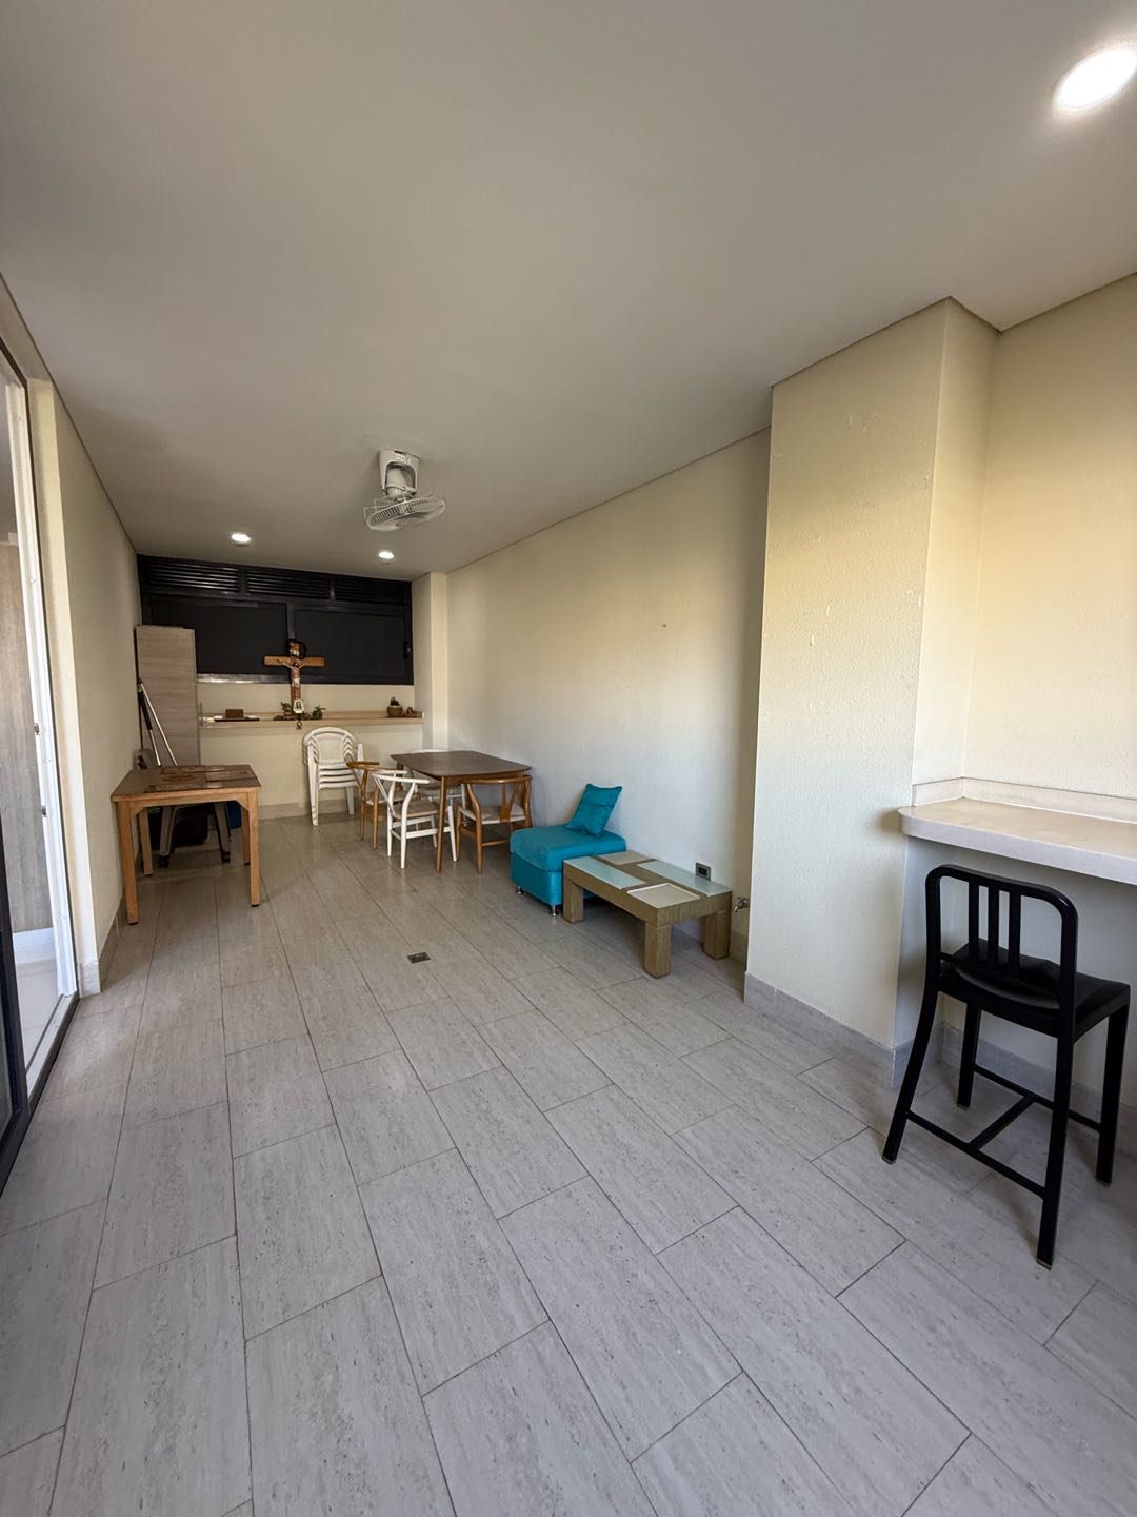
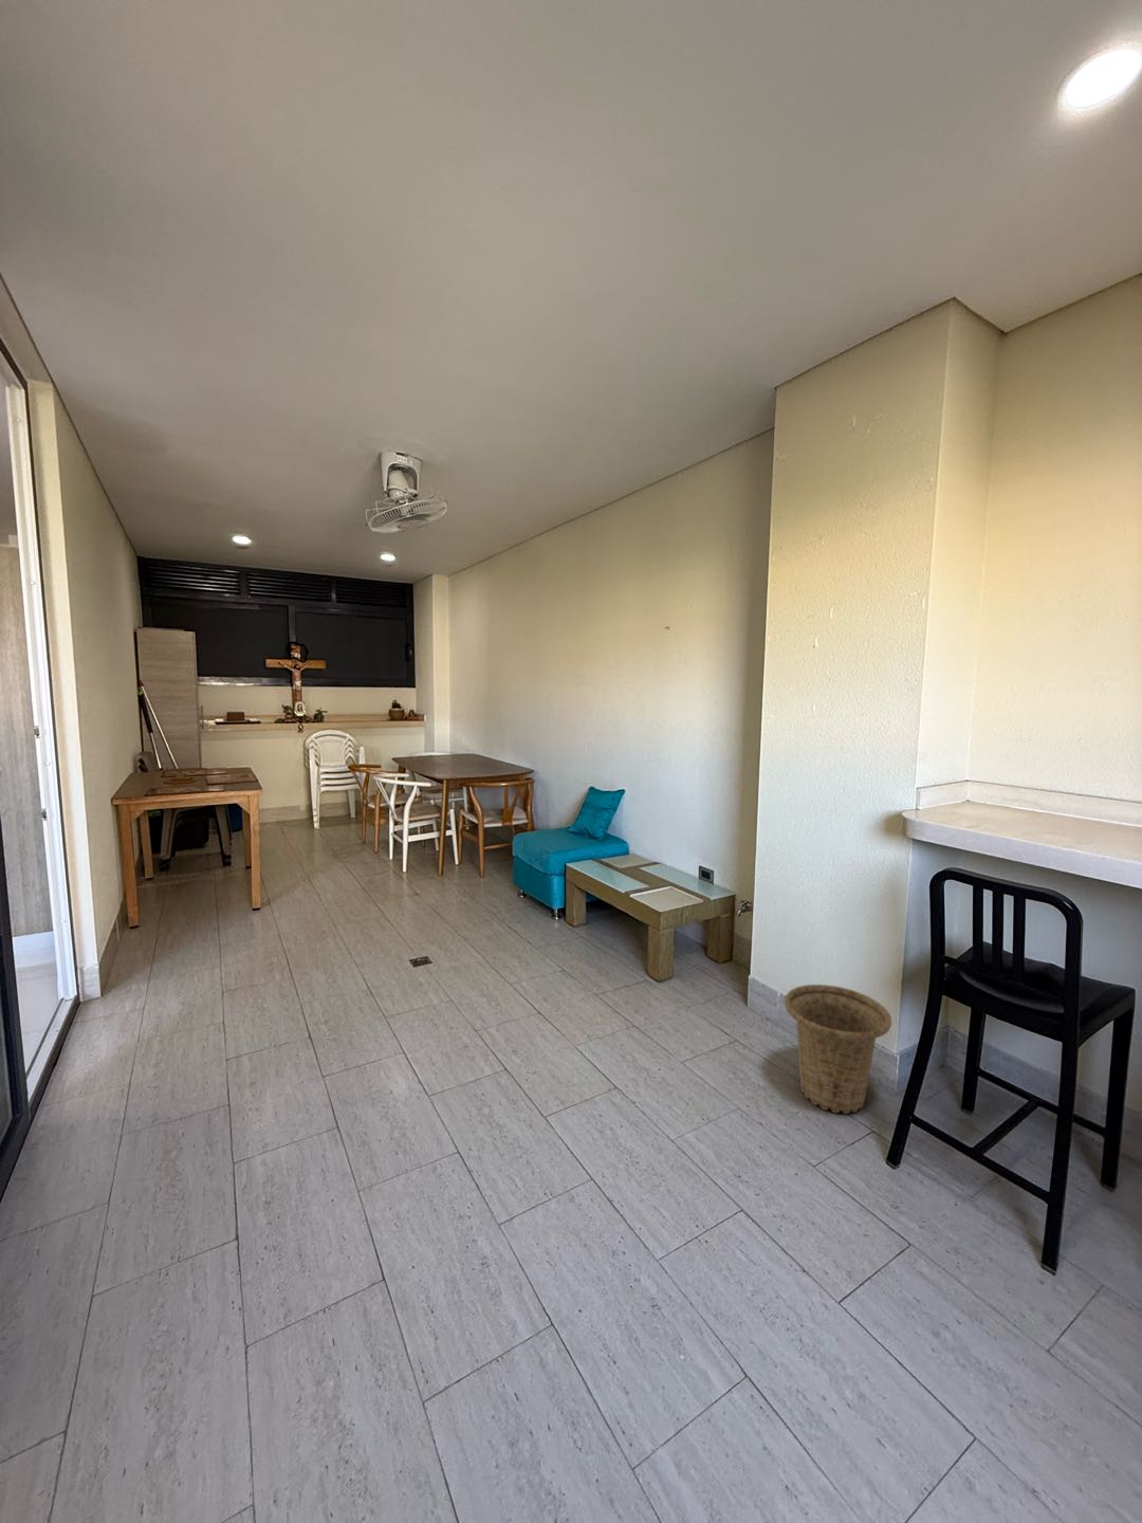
+ basket (834, 1051)
